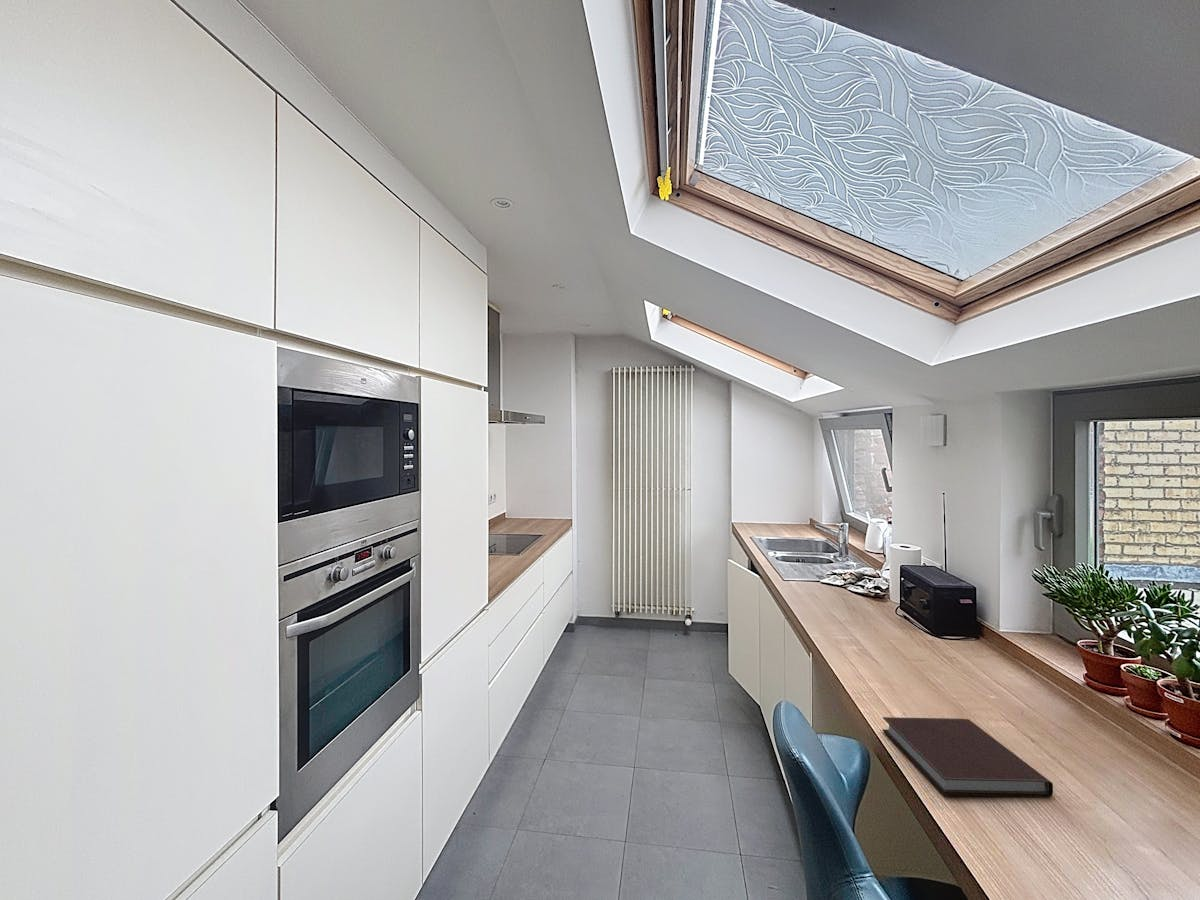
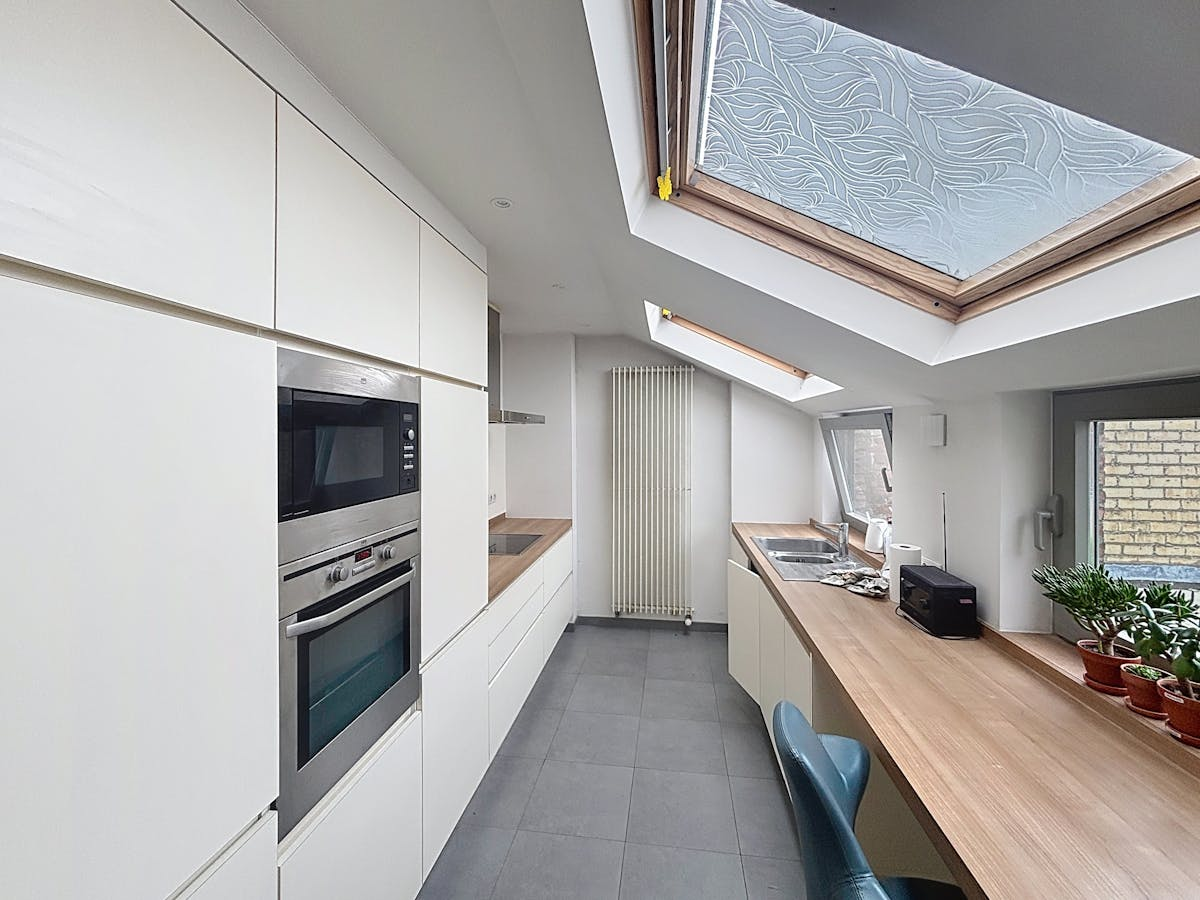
- notebook (958, 753)
